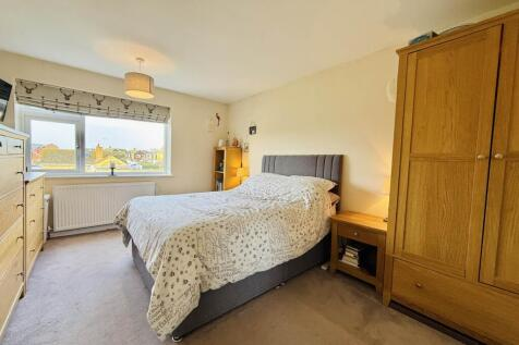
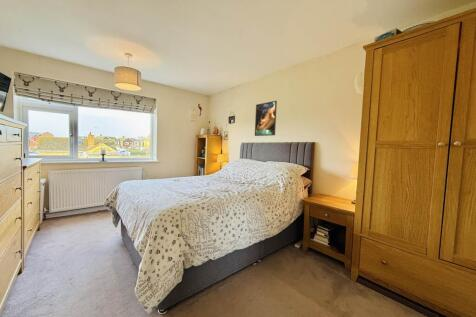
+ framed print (265, 119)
